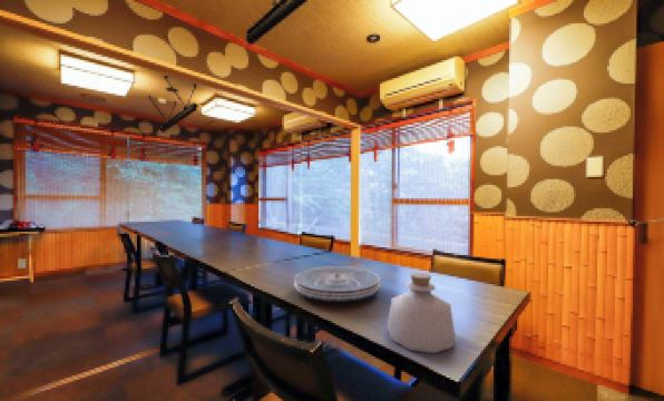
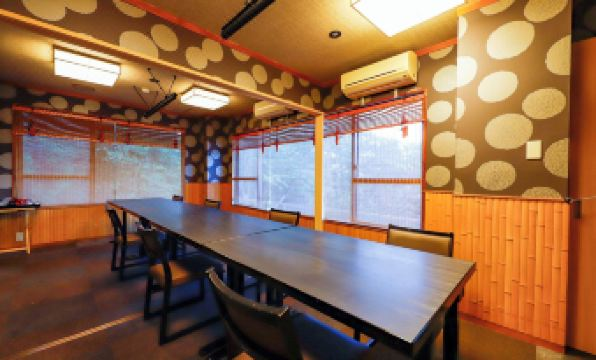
- bottle (419, 305)
- placemat (336, 282)
